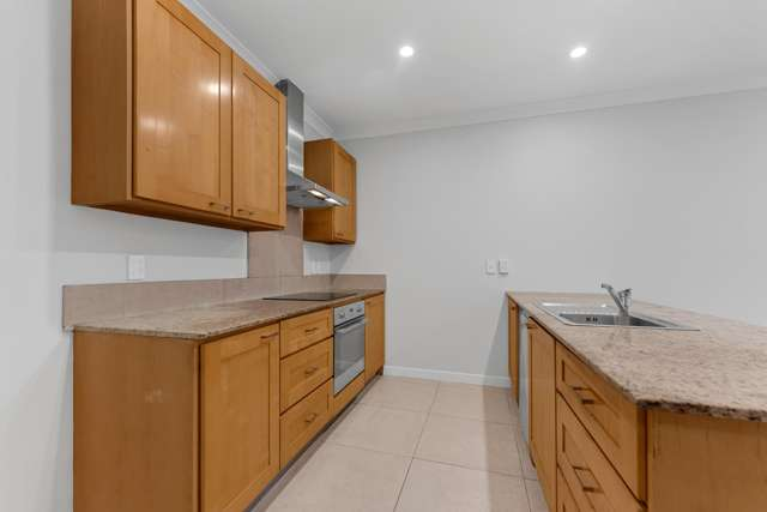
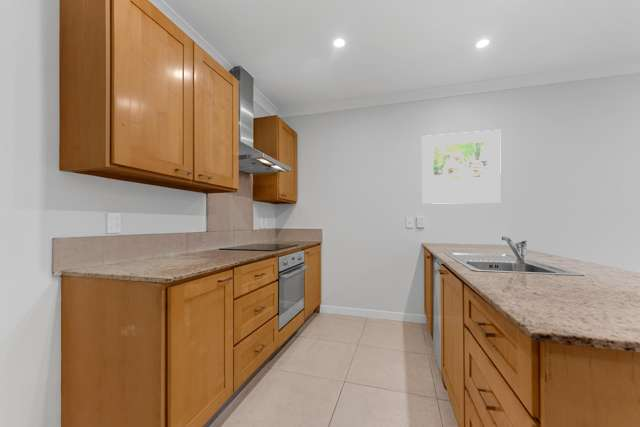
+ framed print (459, 168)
